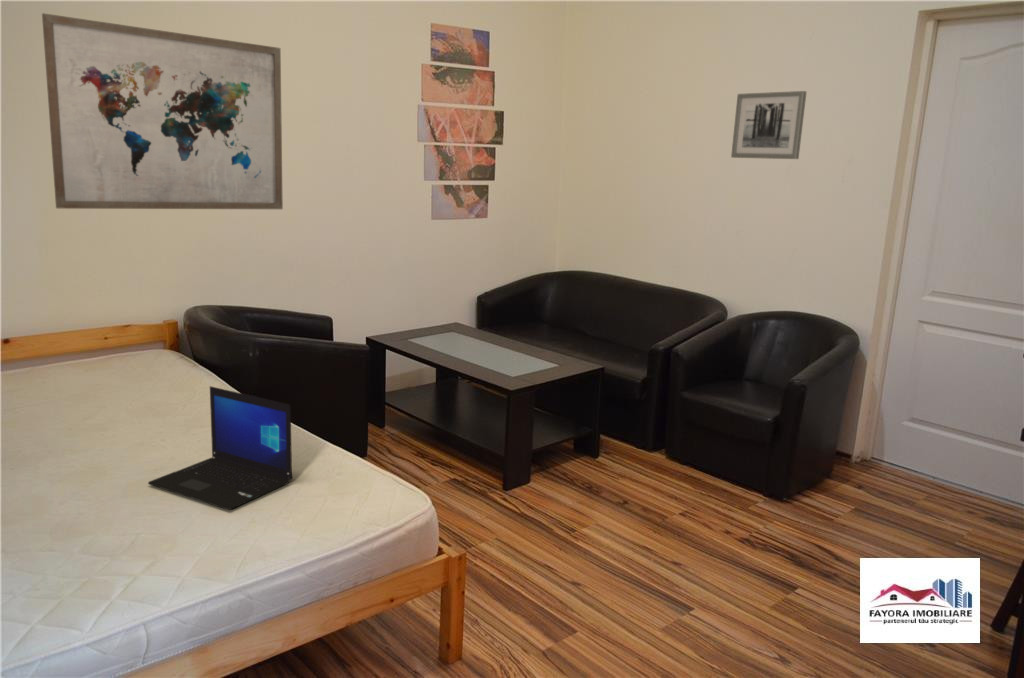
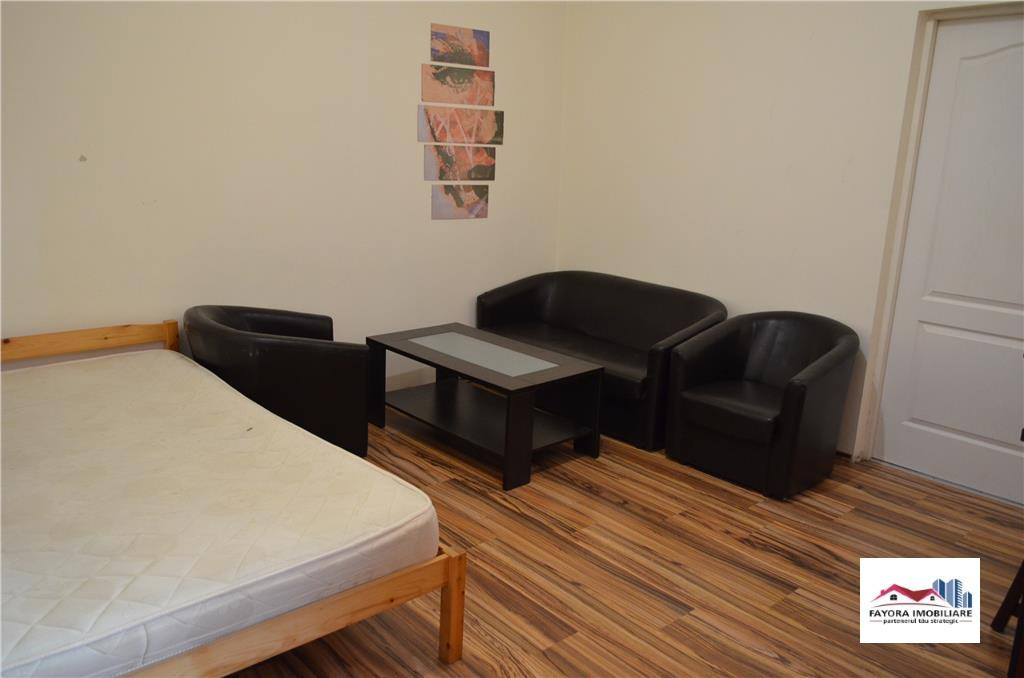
- wall art (767, 125)
- wall art (175, 122)
- laptop (220, 444)
